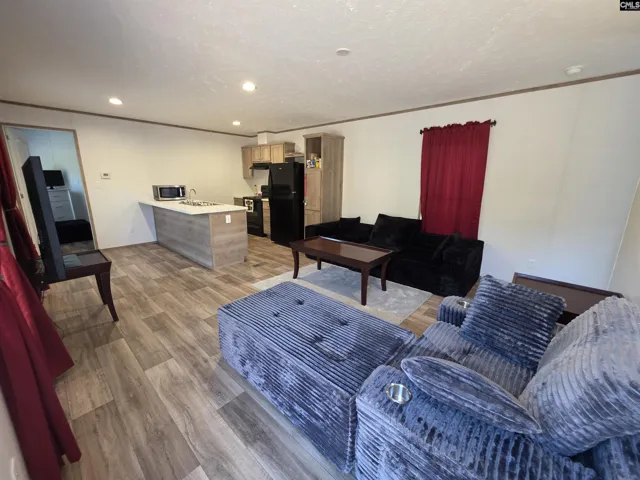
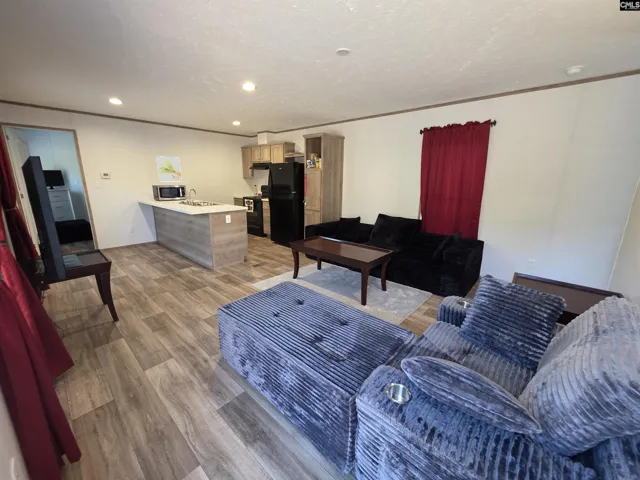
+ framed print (169, 169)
